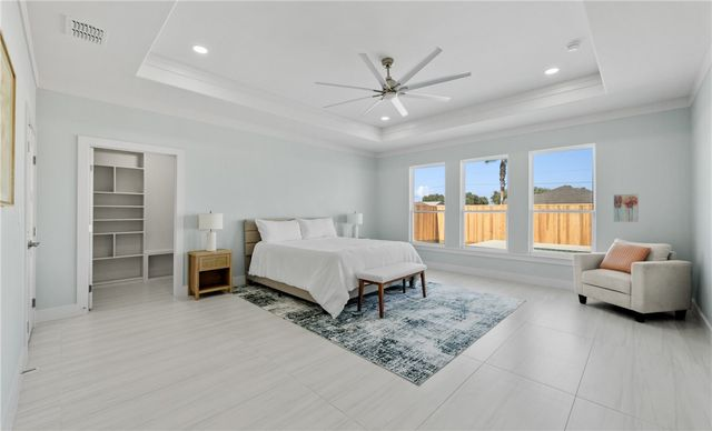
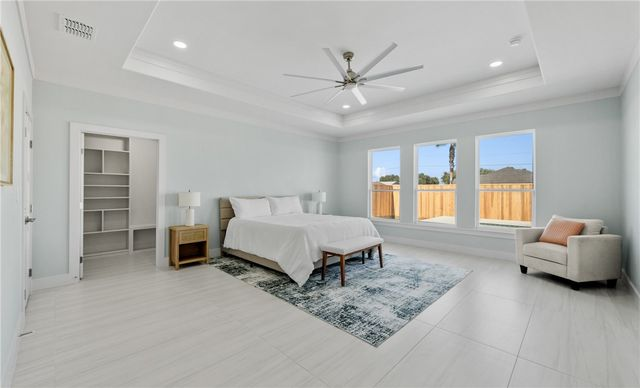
- wall art (625, 208)
